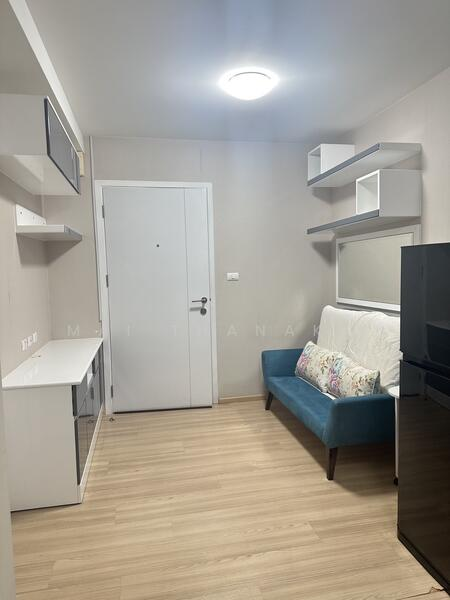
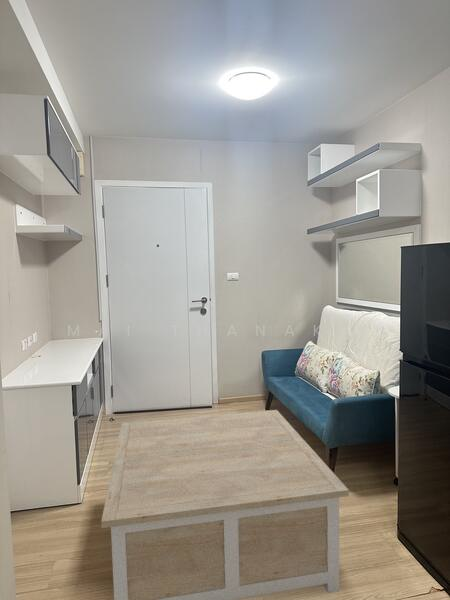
+ coffee table (214, 493)
